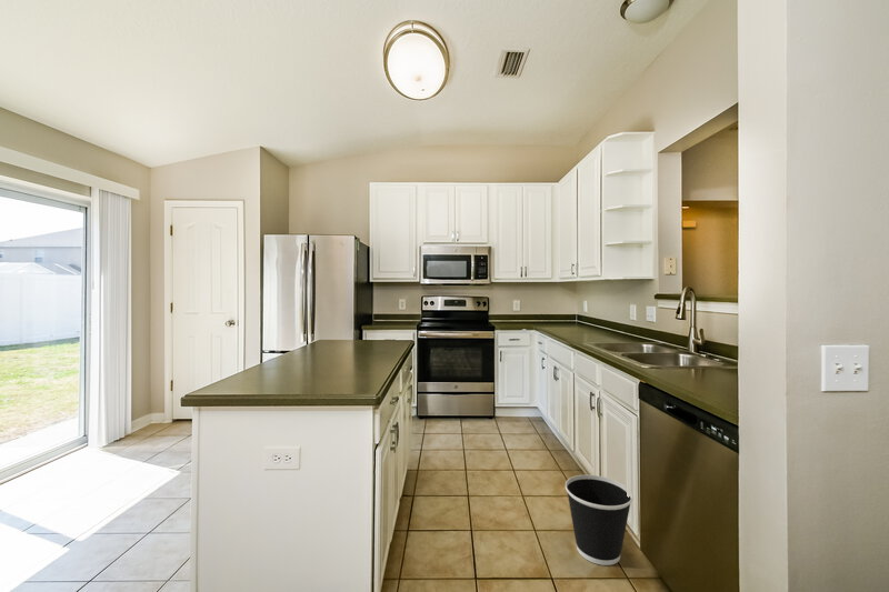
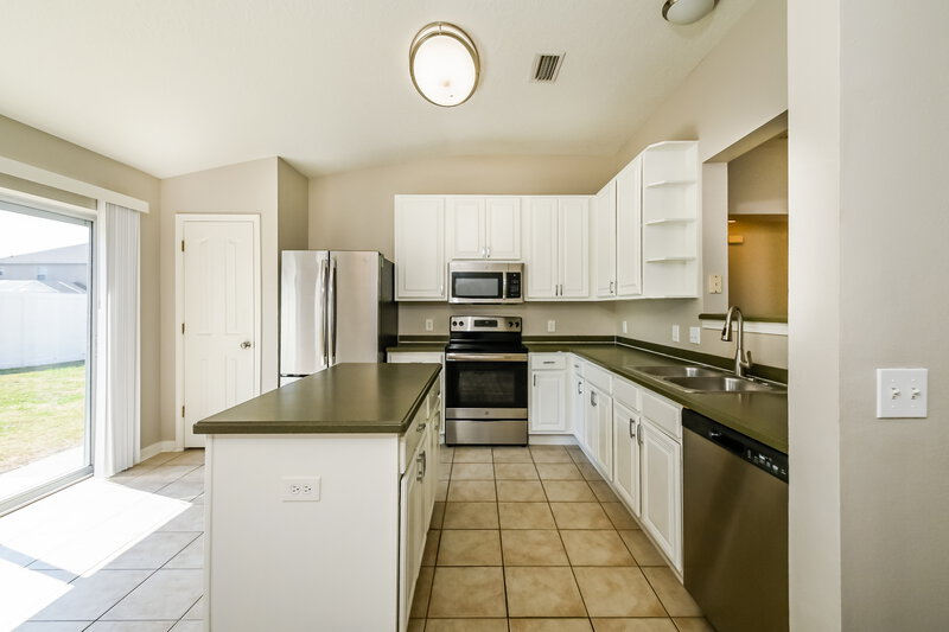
- wastebasket (598, 520)
